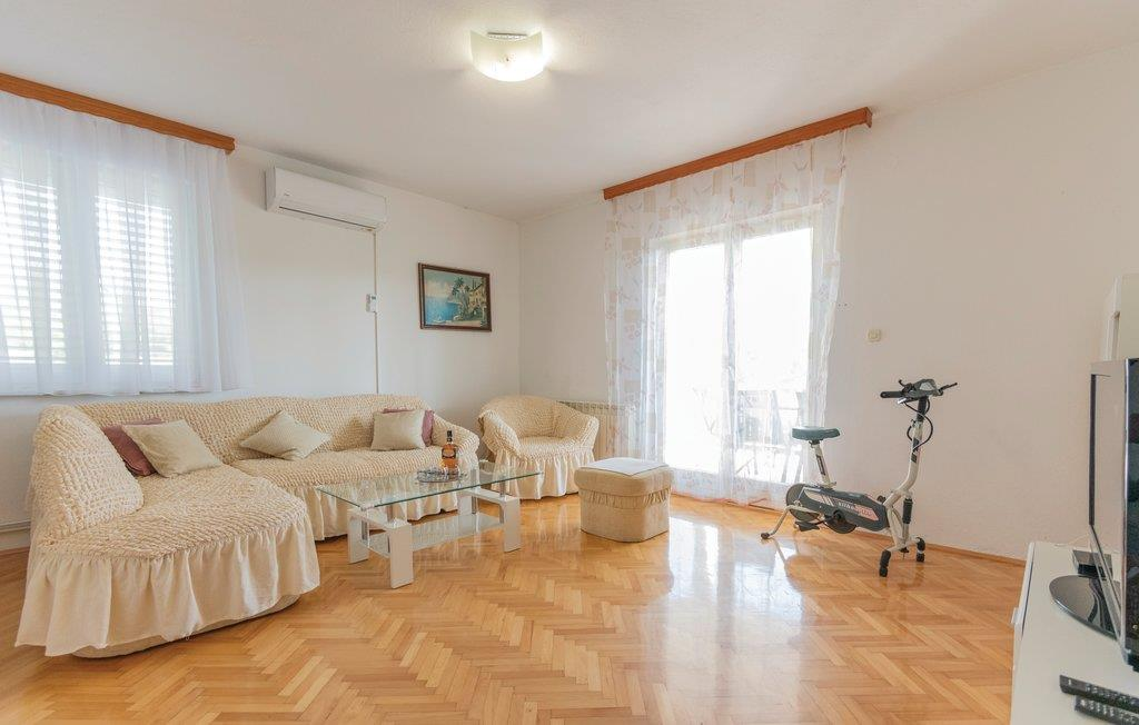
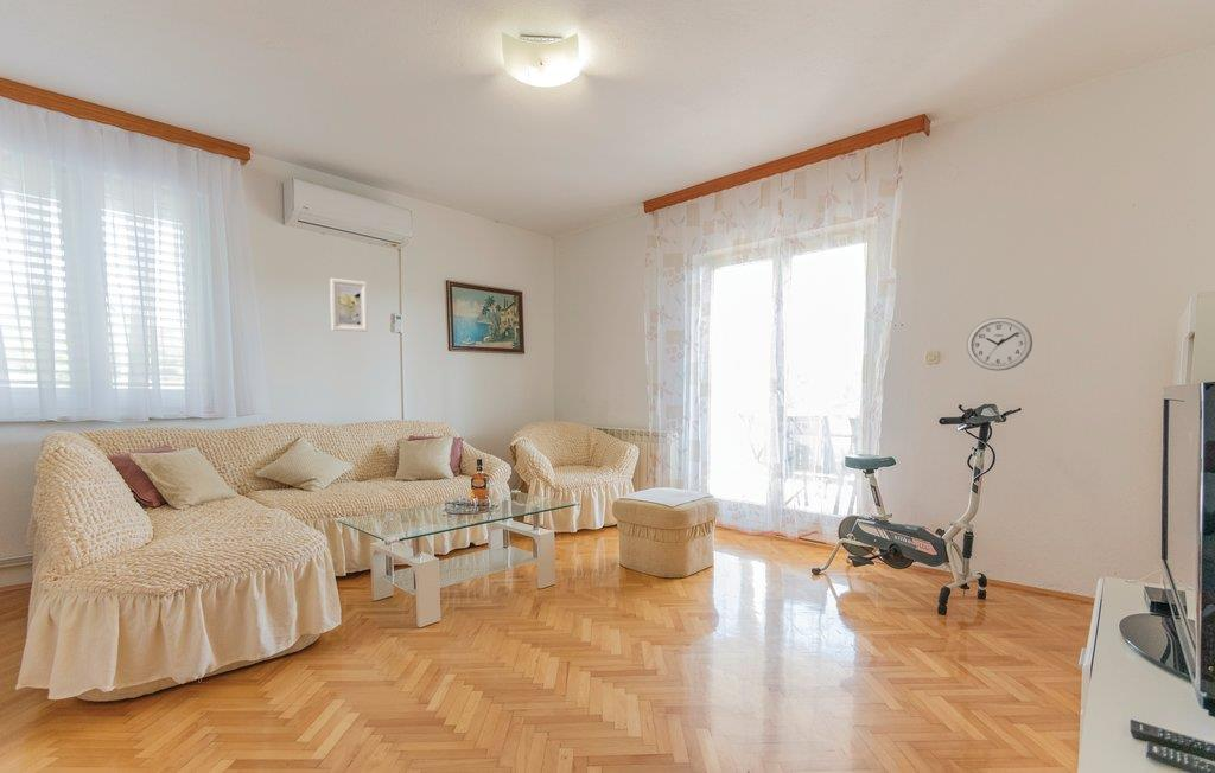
+ wall clock (998, 344)
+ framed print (349, 305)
